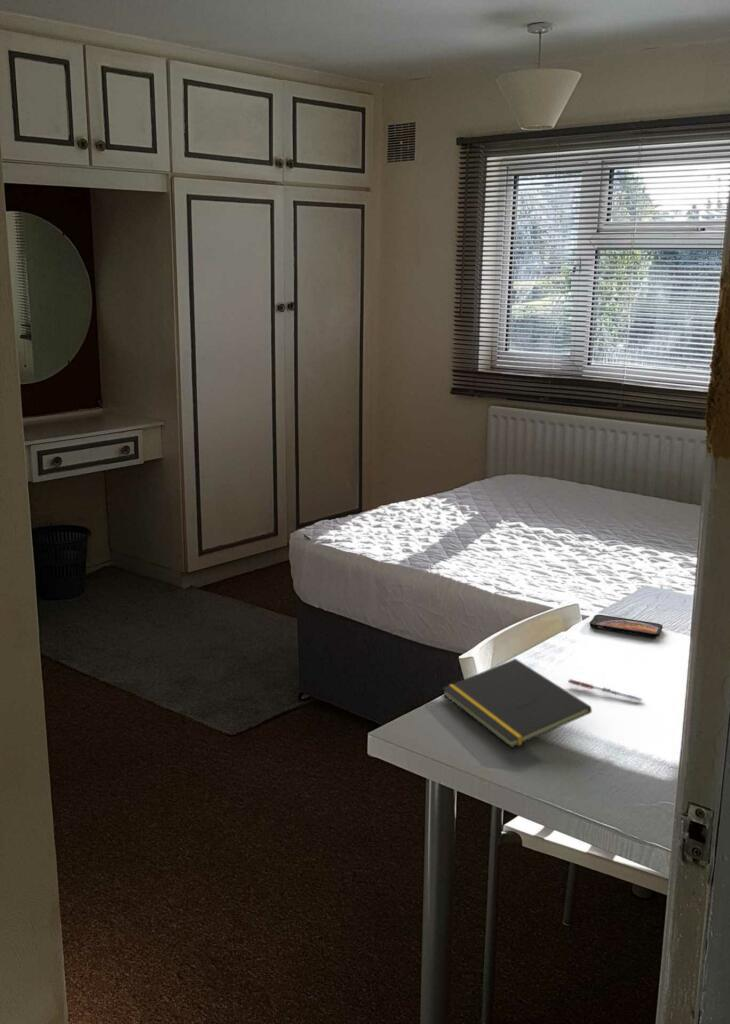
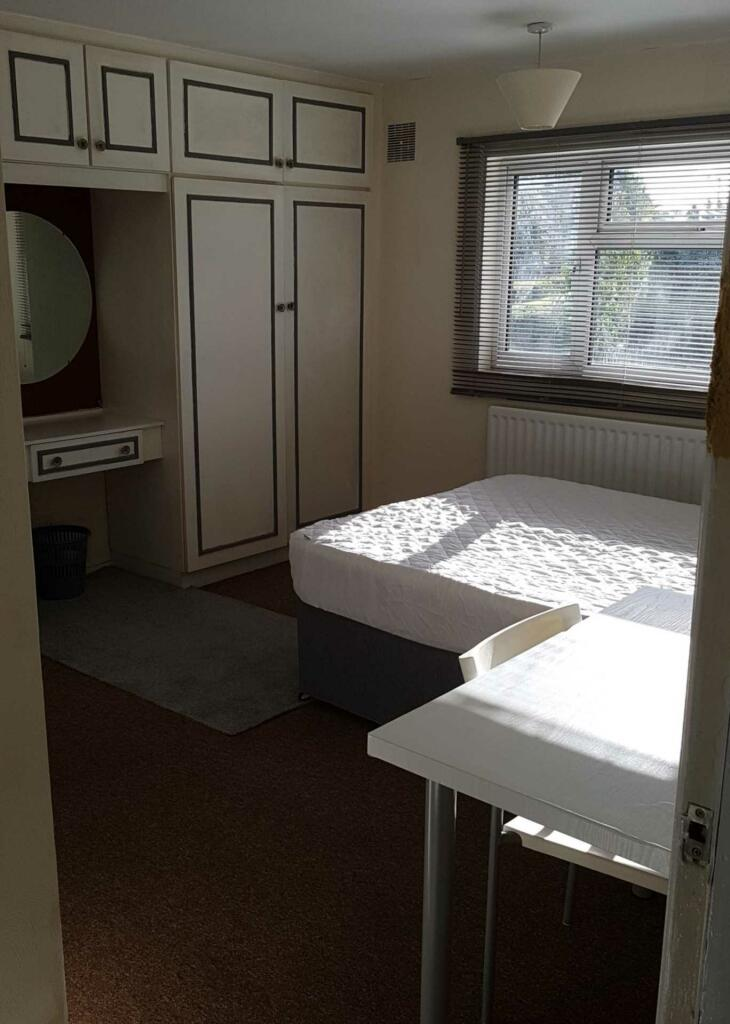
- notepad (513, 700)
- smartphone (625, 625)
- pen (604, 689)
